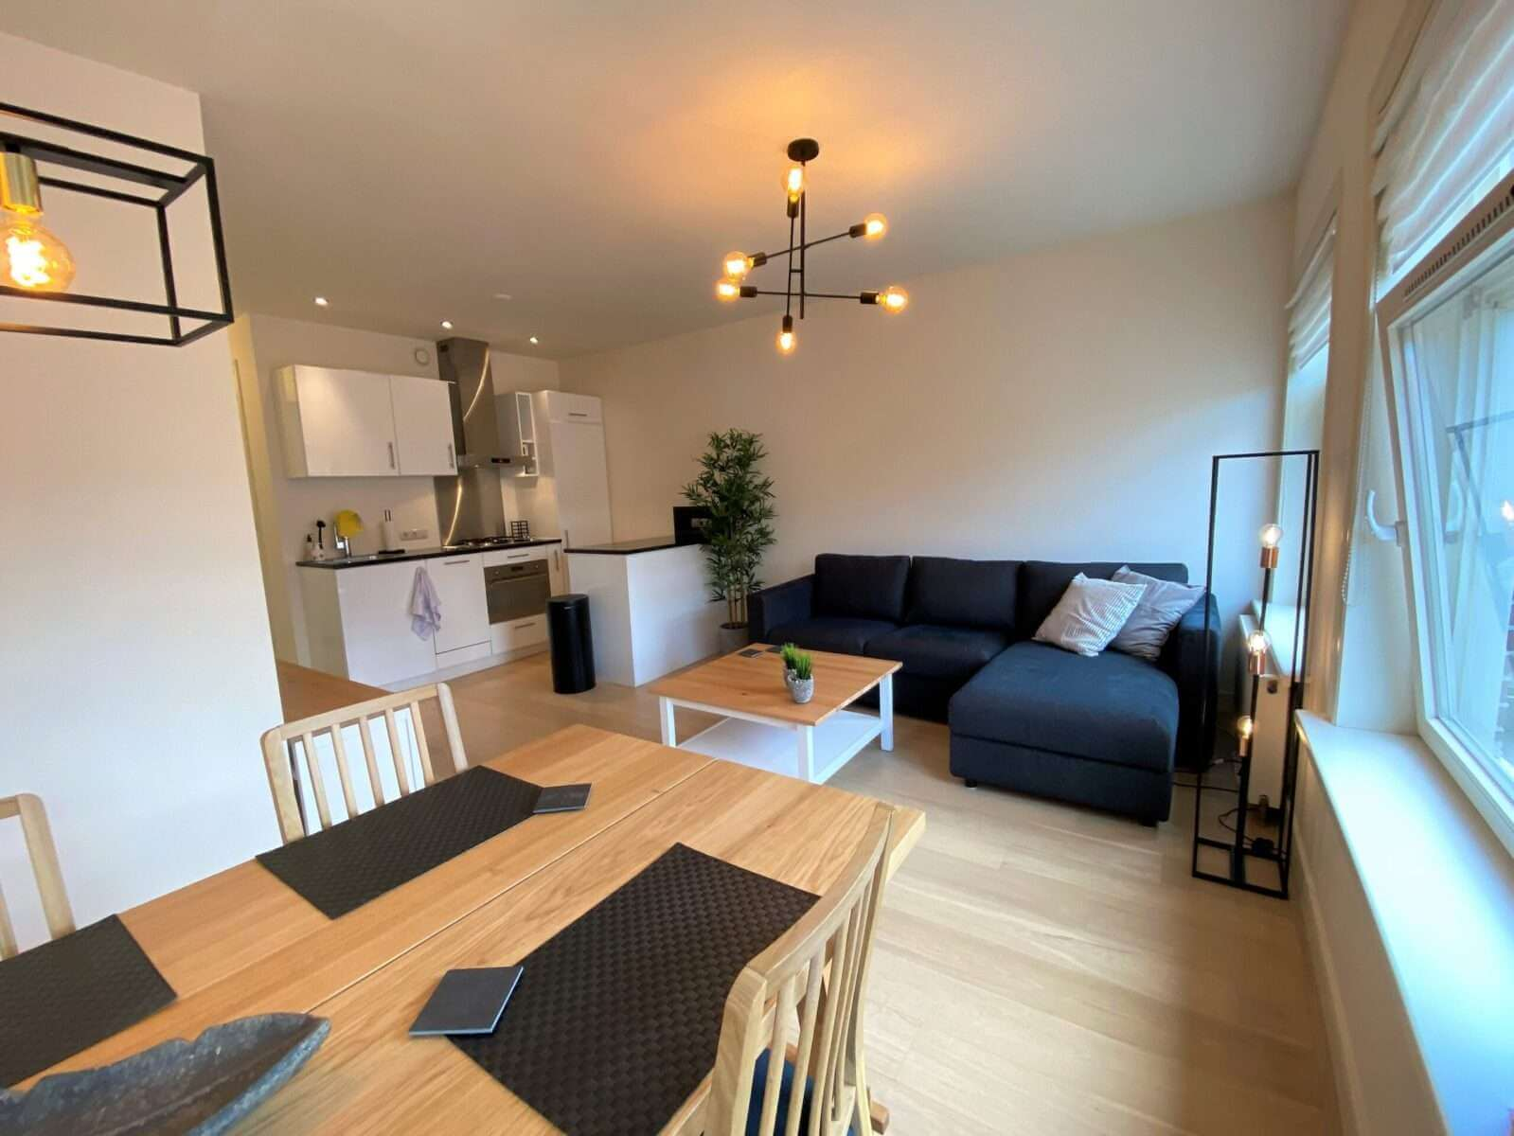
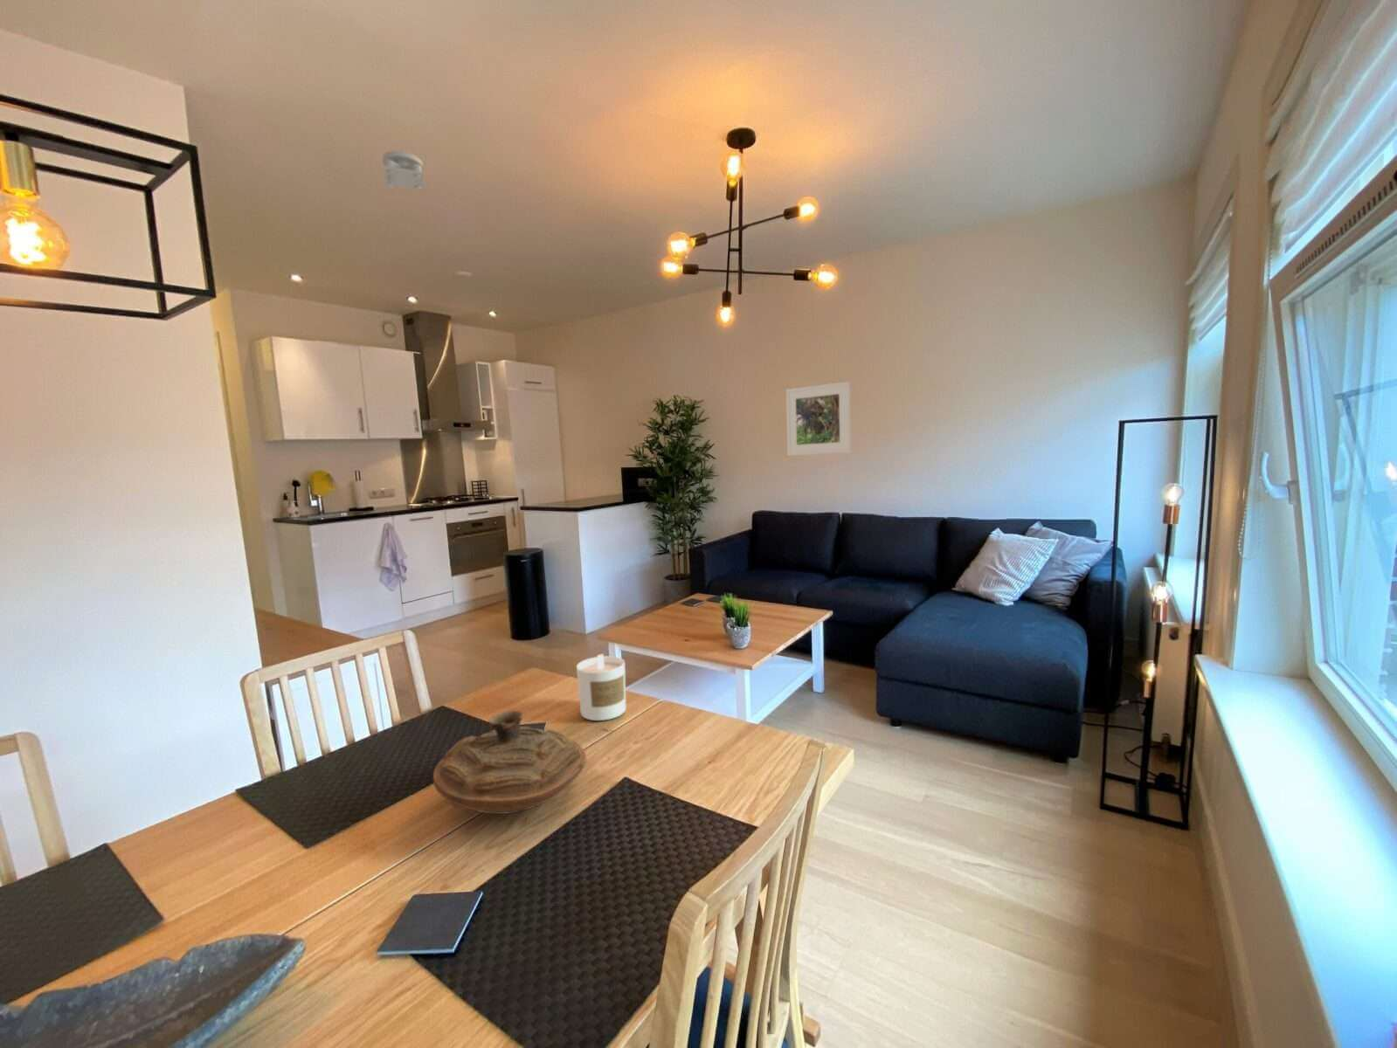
+ candle (601, 683)
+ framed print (817, 421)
+ decorative bowl (512, 756)
+ smoke detector (404, 176)
